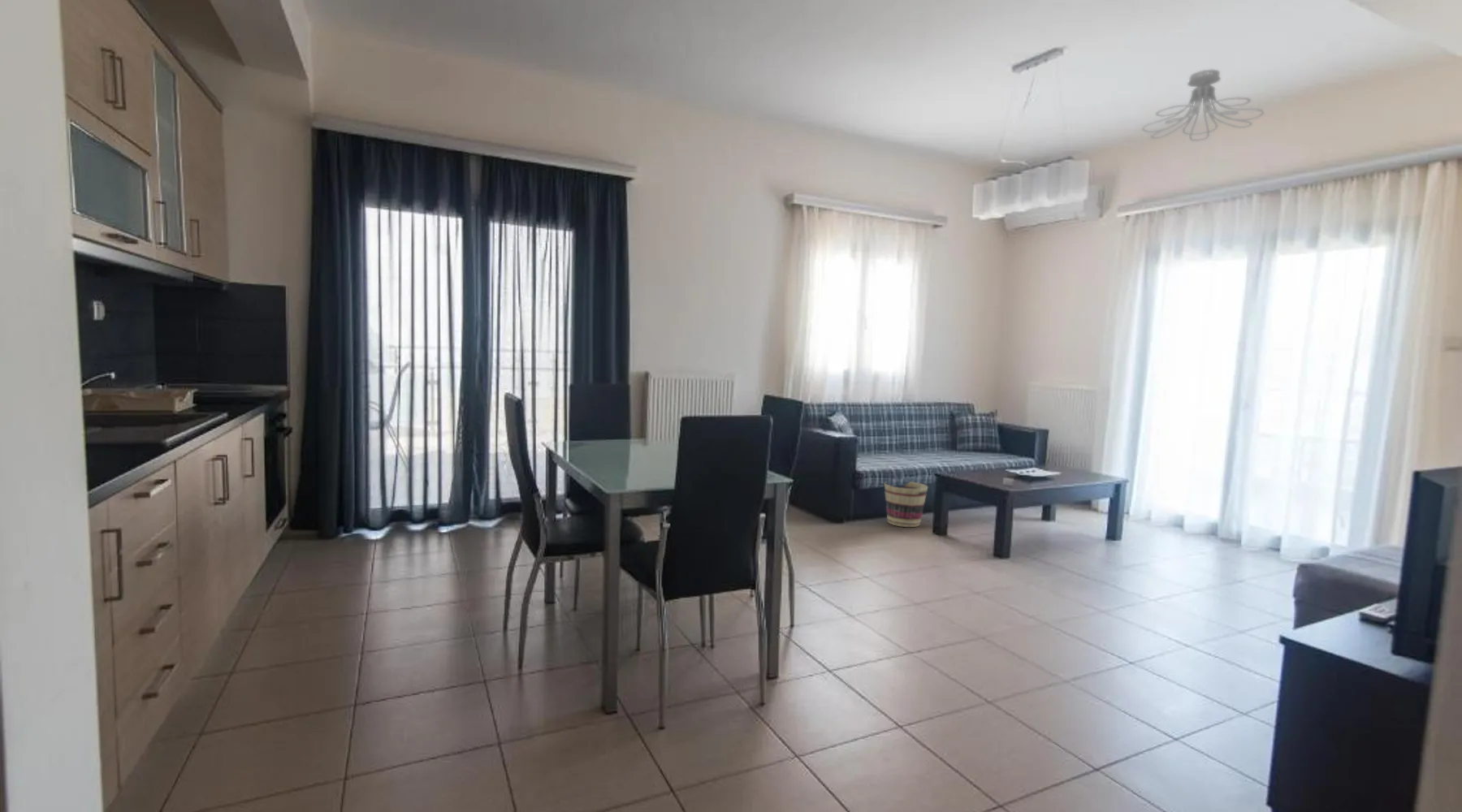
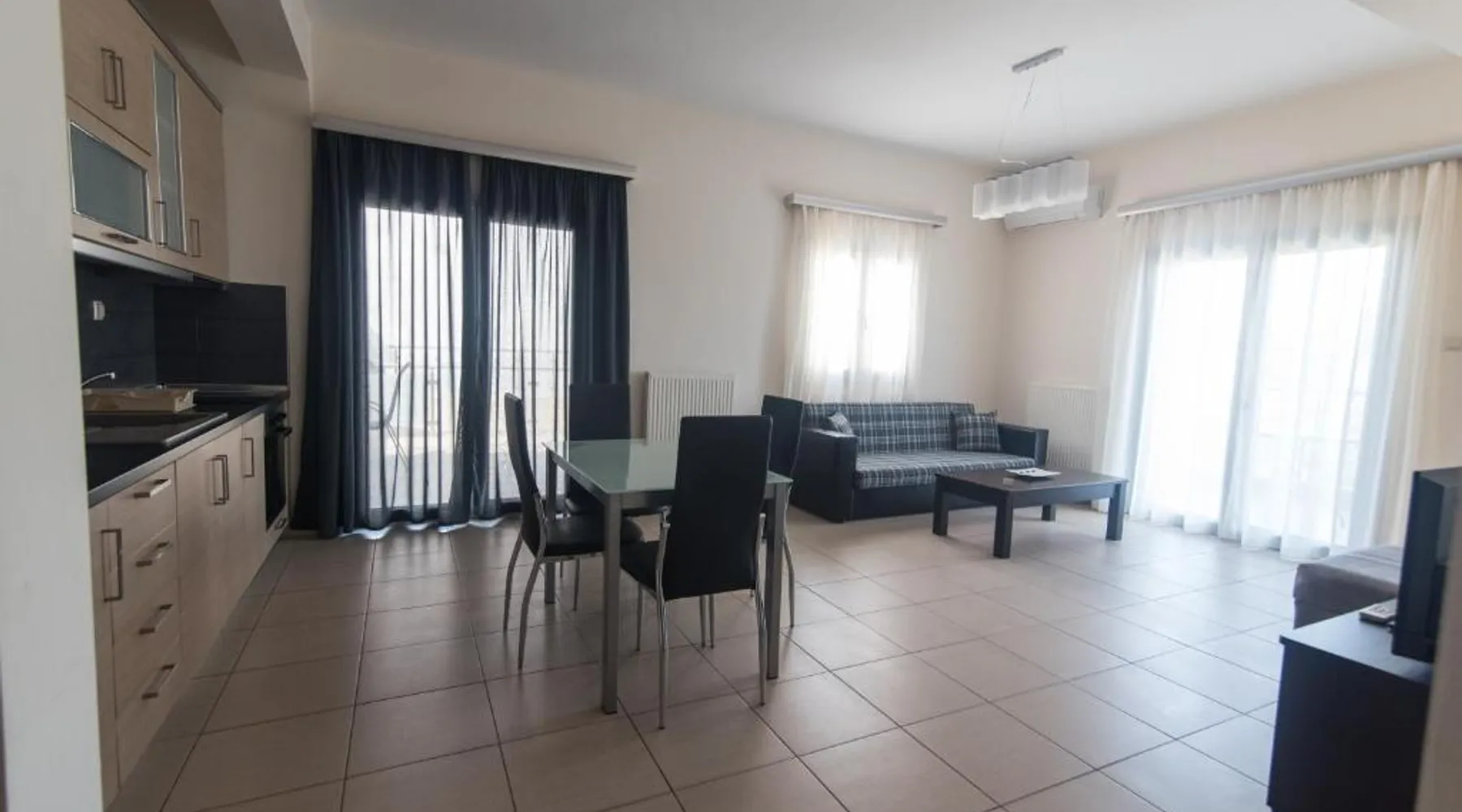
- ceiling light fixture (1203, 102)
- basket (904, 503)
